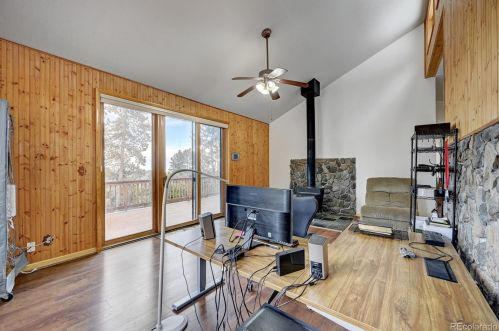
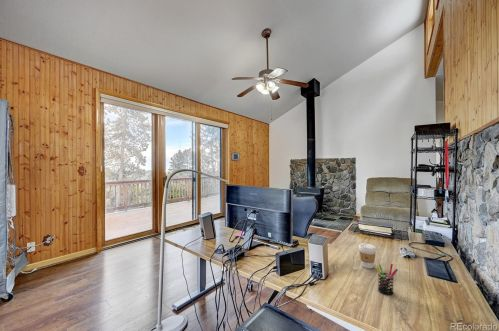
+ pen holder (384, 277)
+ coffee cup (367, 255)
